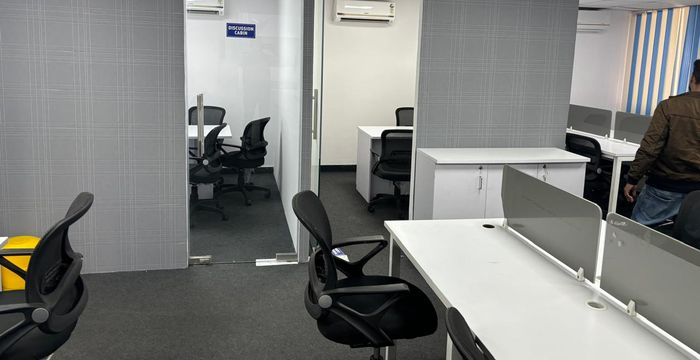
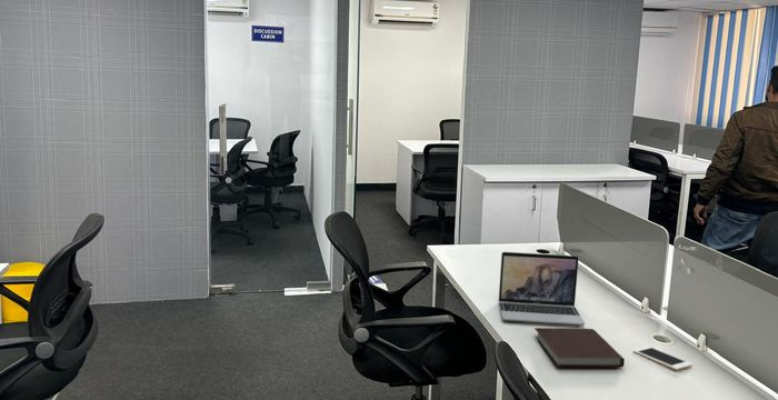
+ cell phone (661, 357)
+ notebook (576, 347)
+ laptop (541, 287)
